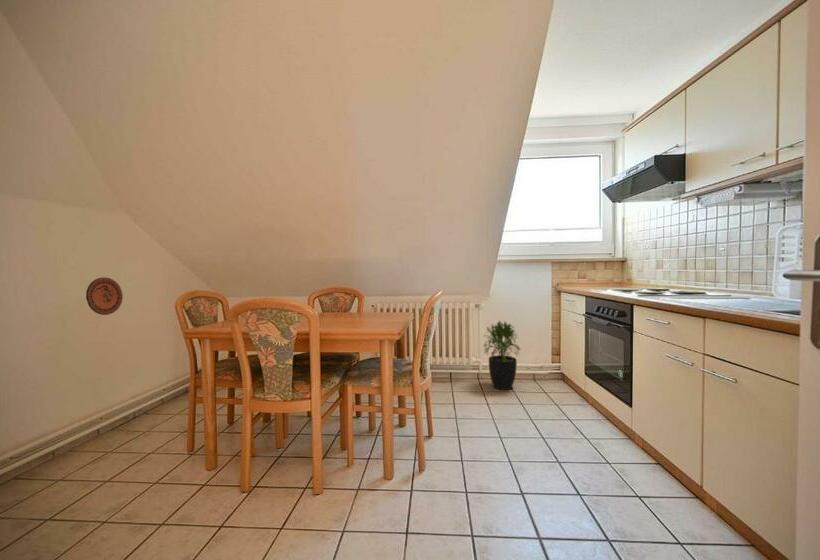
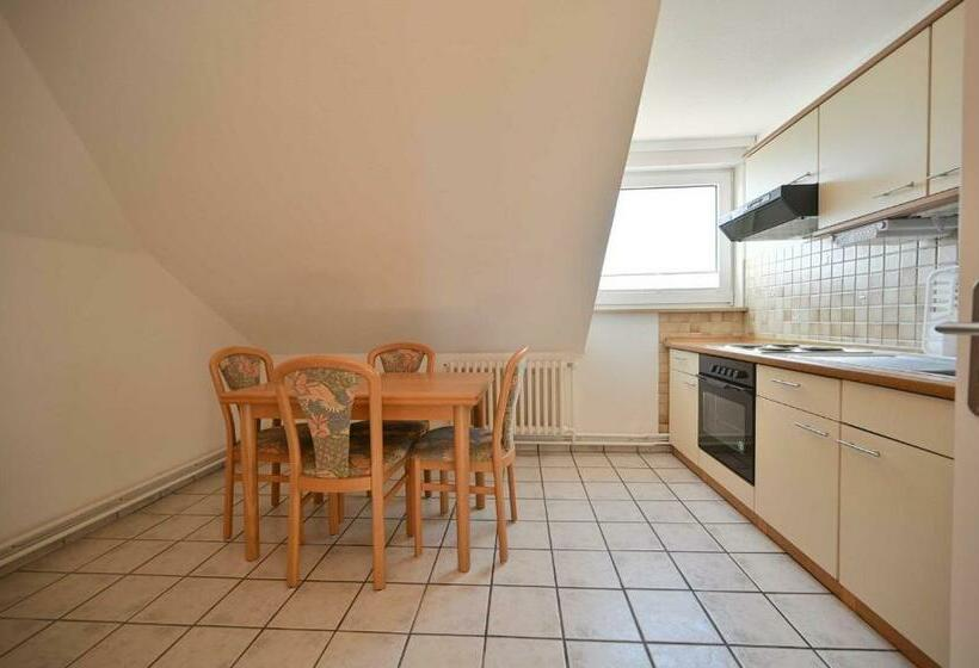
- decorative plate (104, 296)
- potted plant (499, 353)
